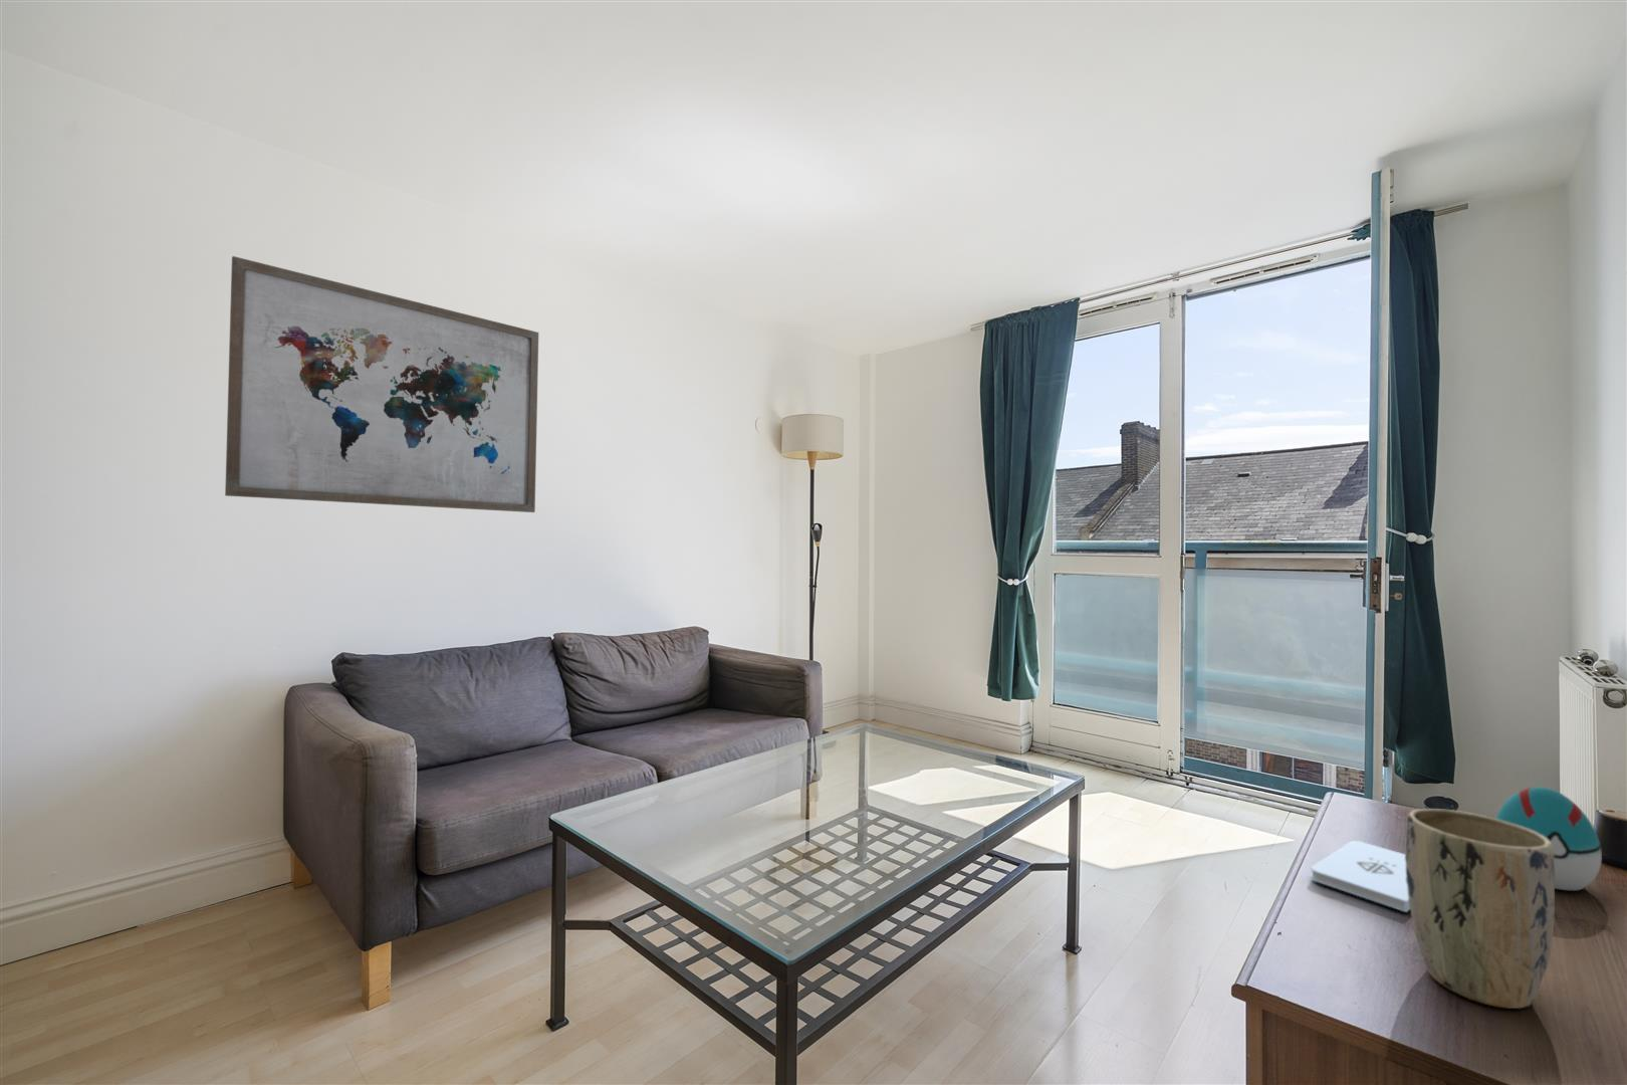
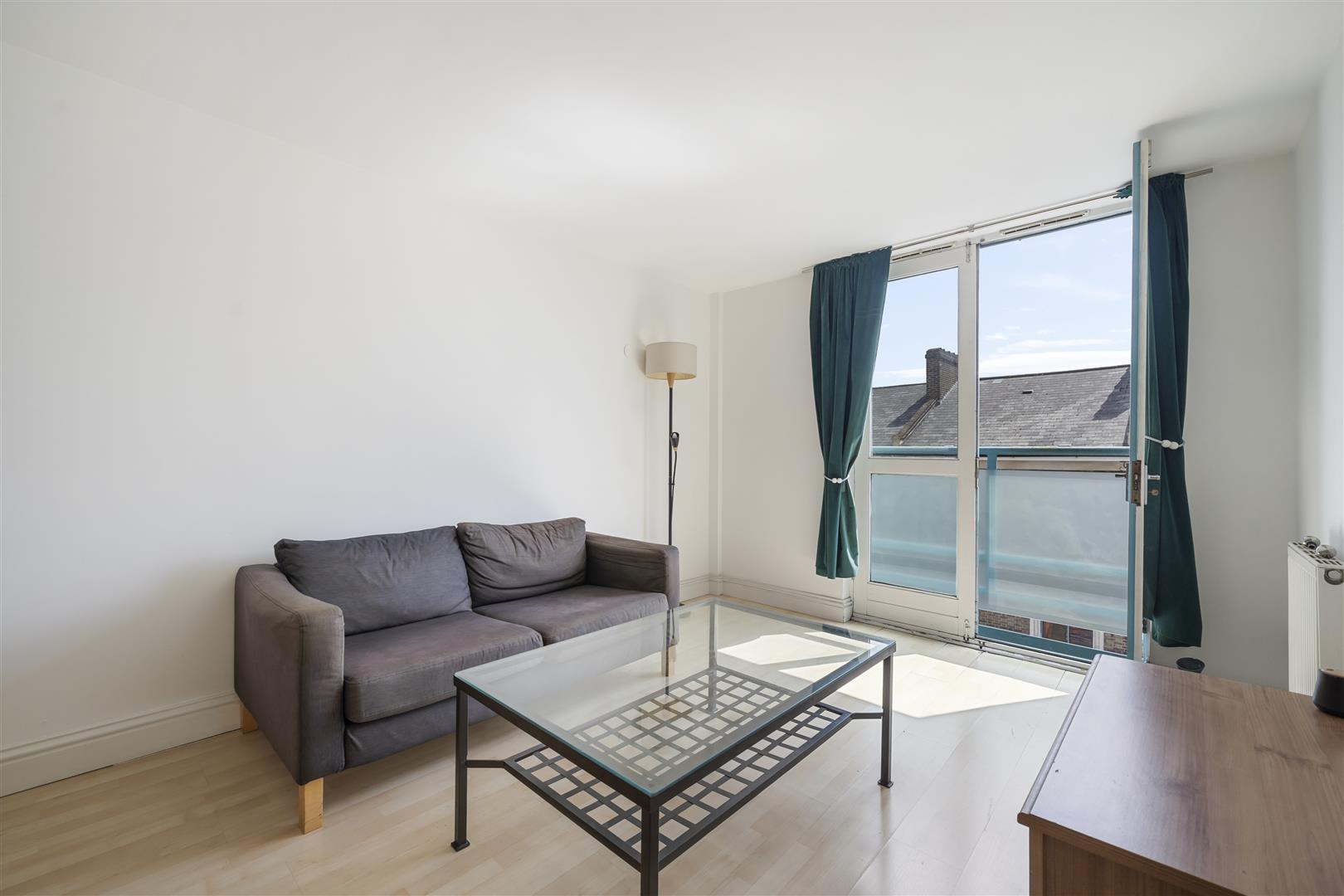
- plant pot (1476, 905)
- notepad (1376, 872)
- wall art (404, 402)
- decorative egg (1545, 833)
